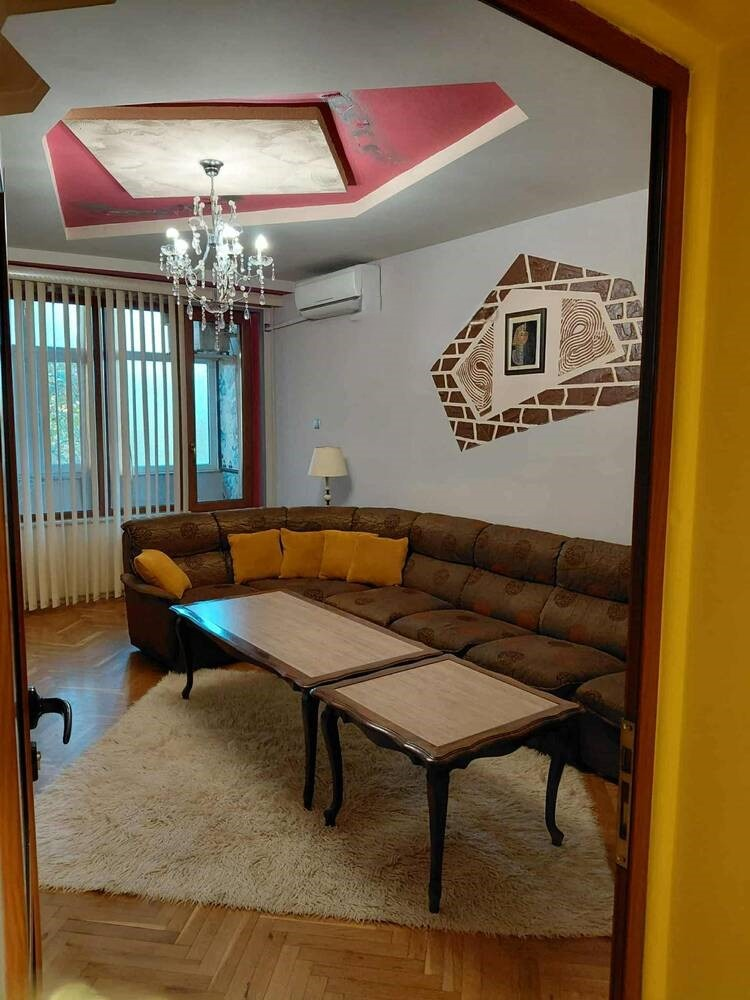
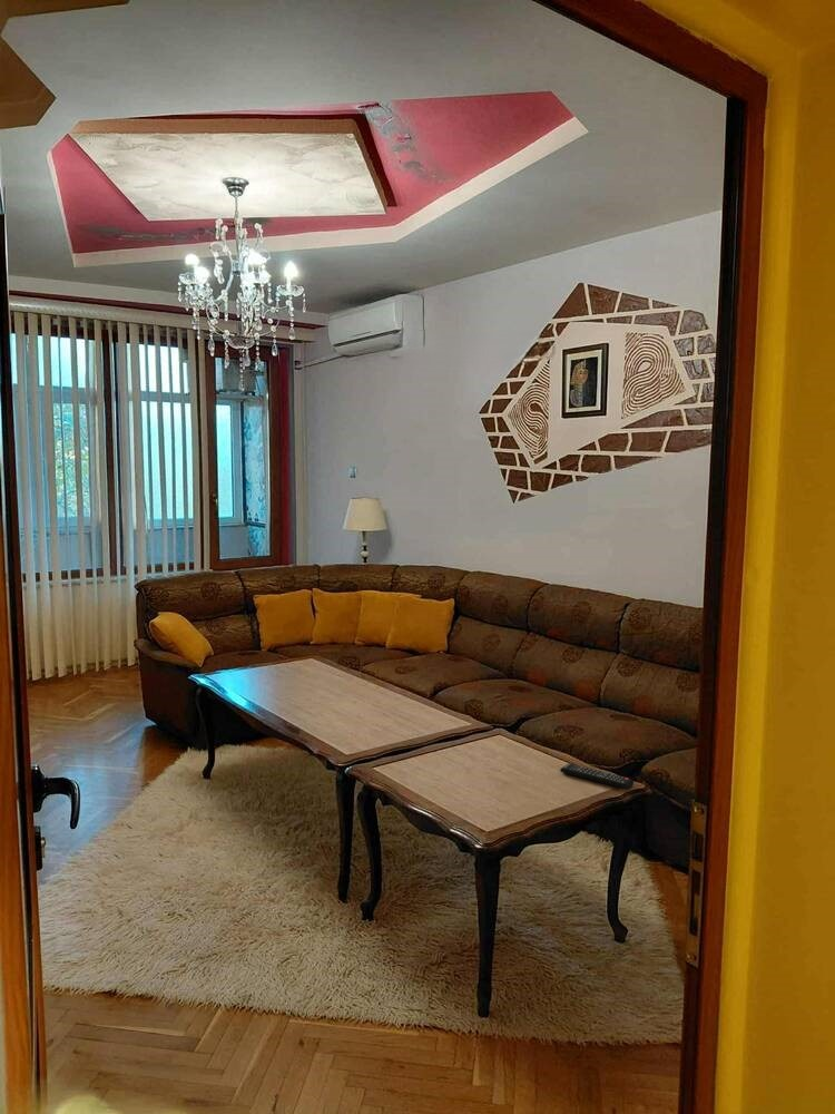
+ remote control (596, 775)
